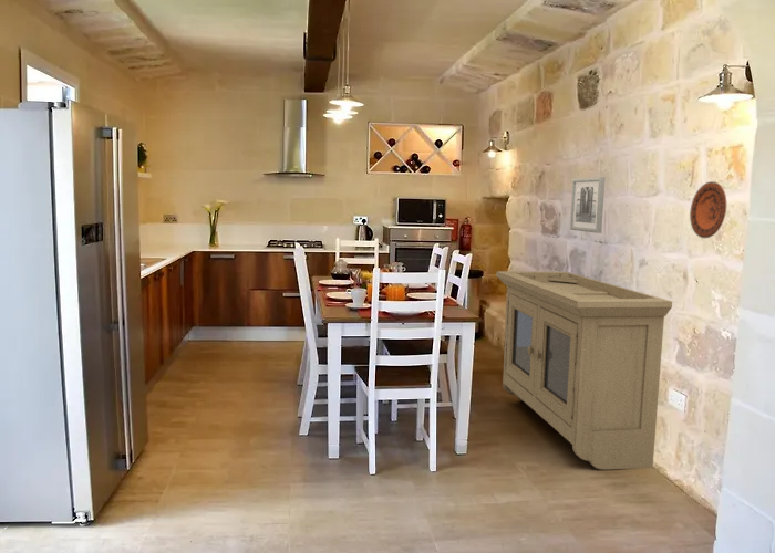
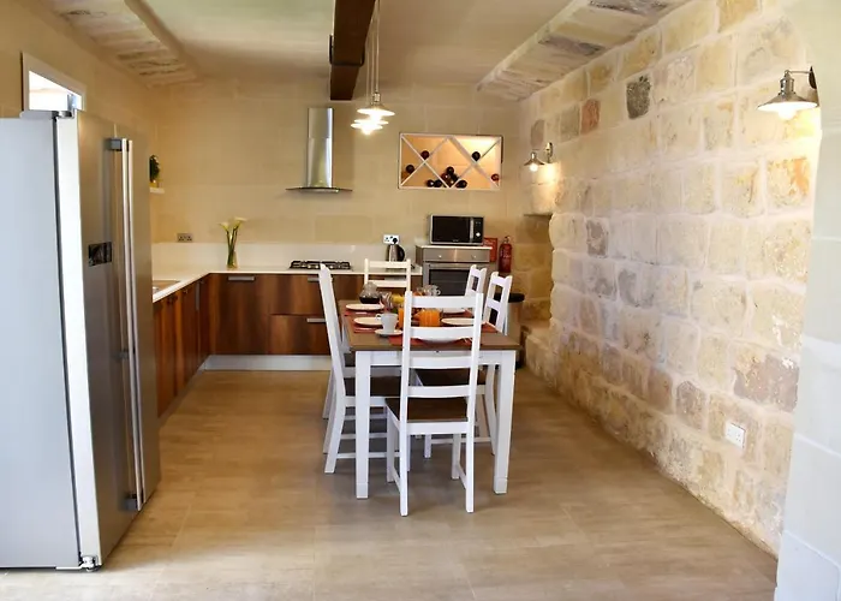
- storage cabinet (566, 357)
- wall art (586, 205)
- decorative plate (709, 210)
